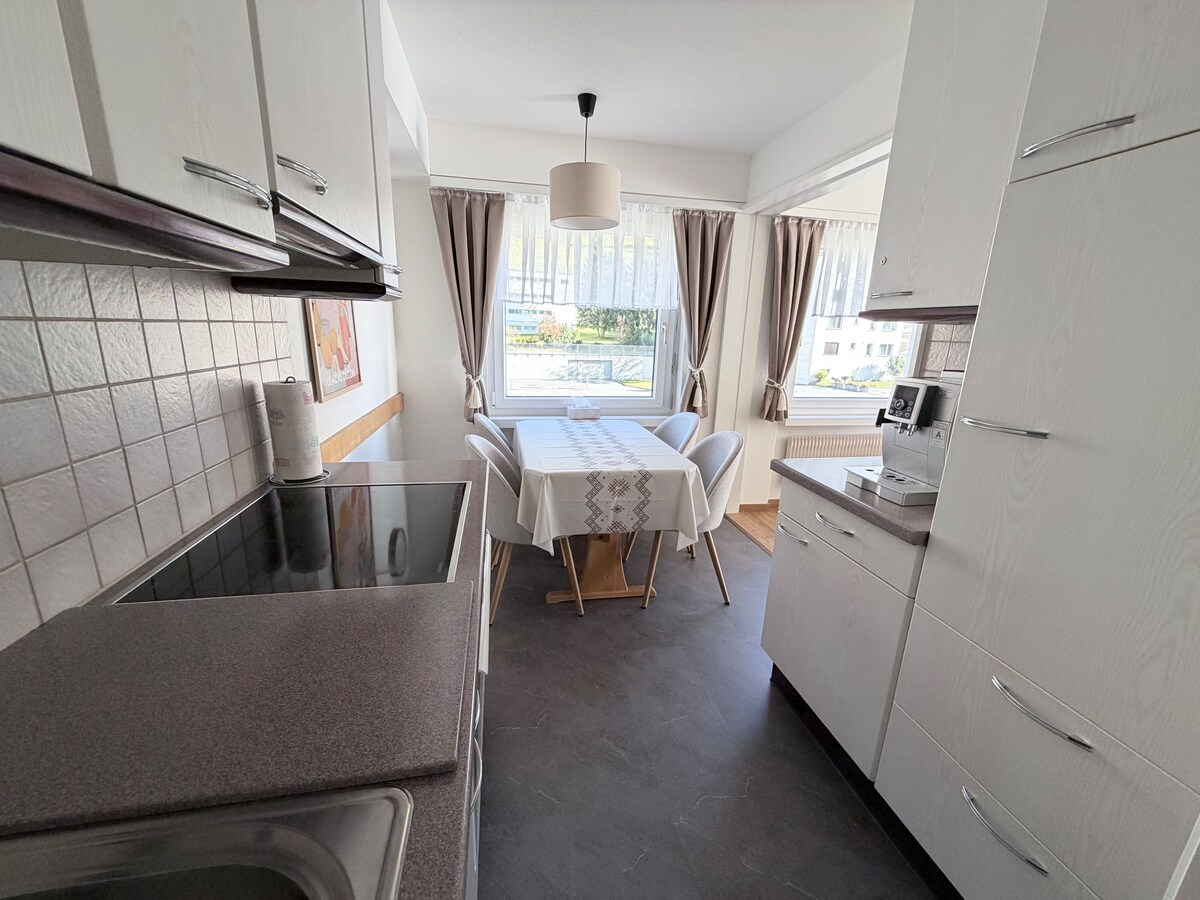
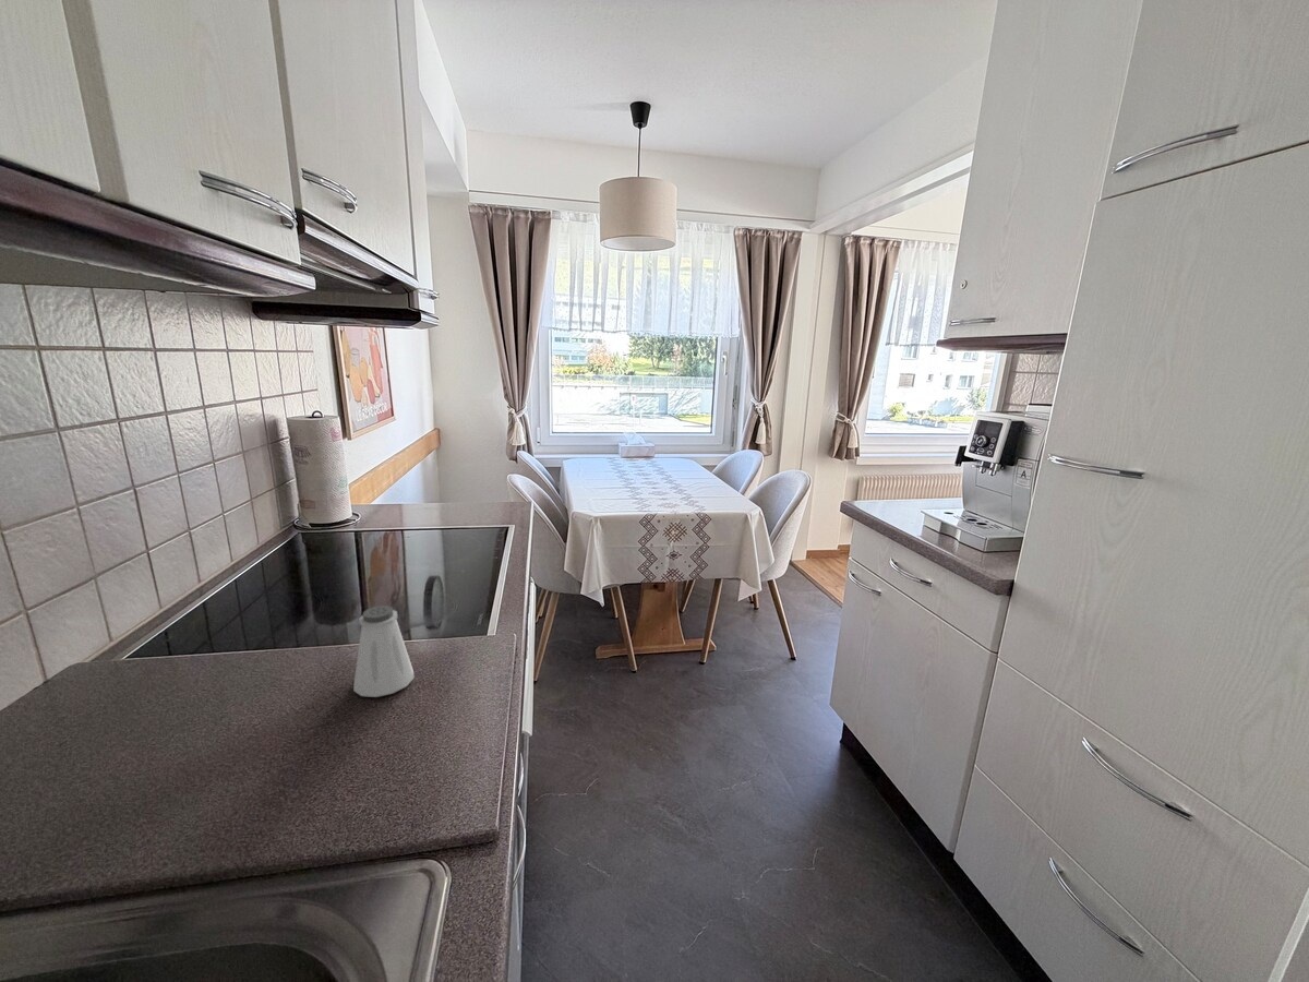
+ saltshaker (381, 646)
